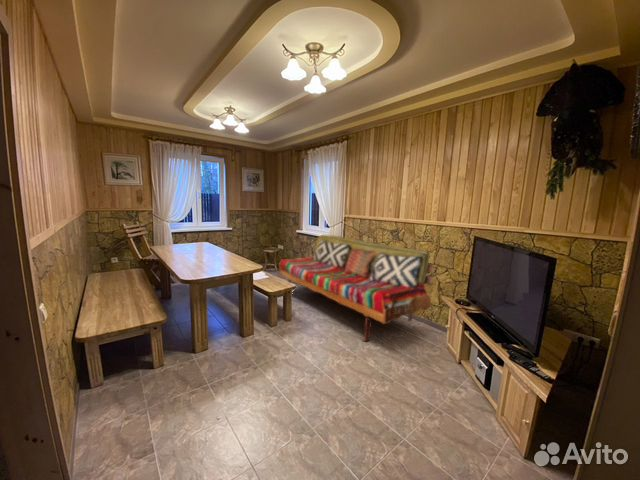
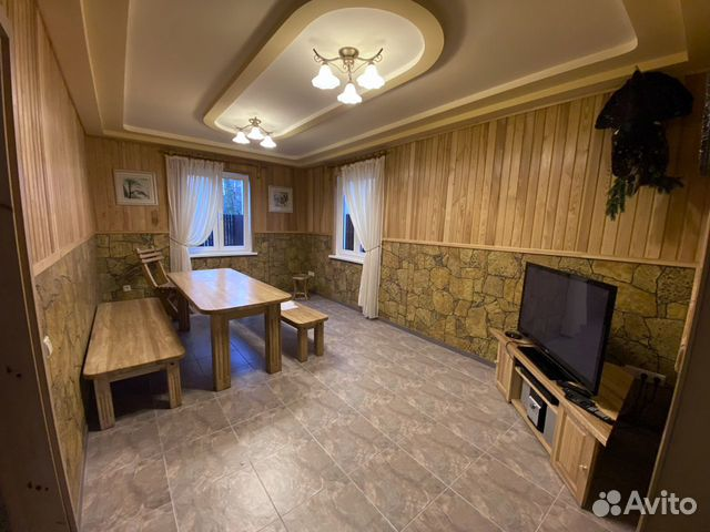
- sofa (343, 275)
